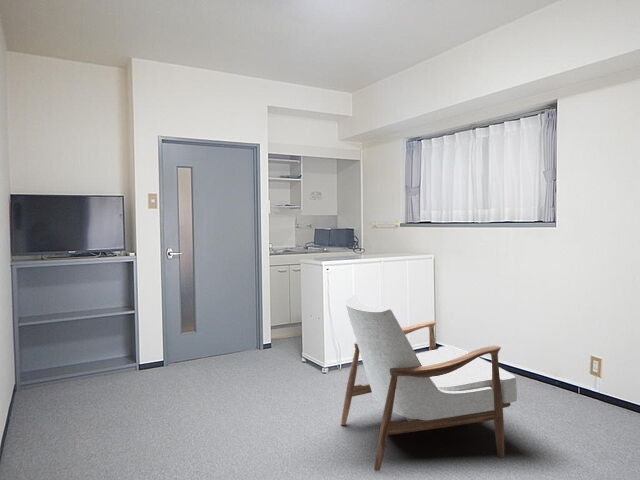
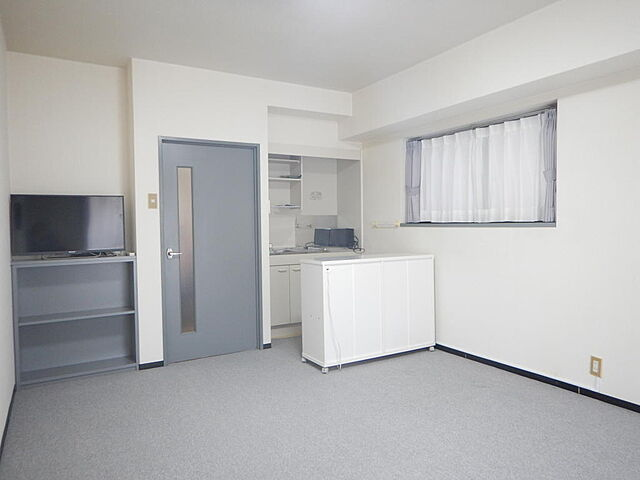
- armchair (419, 367)
